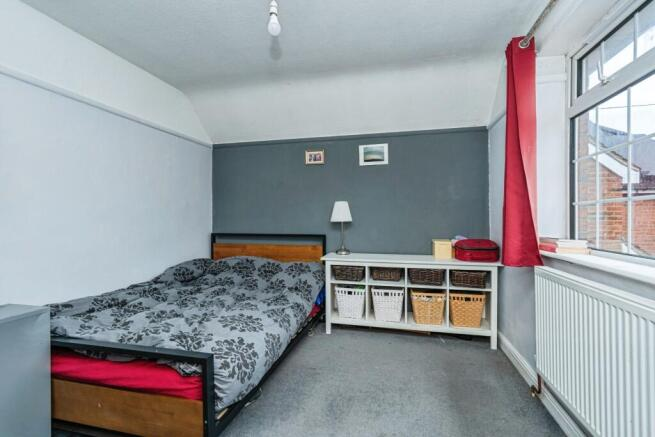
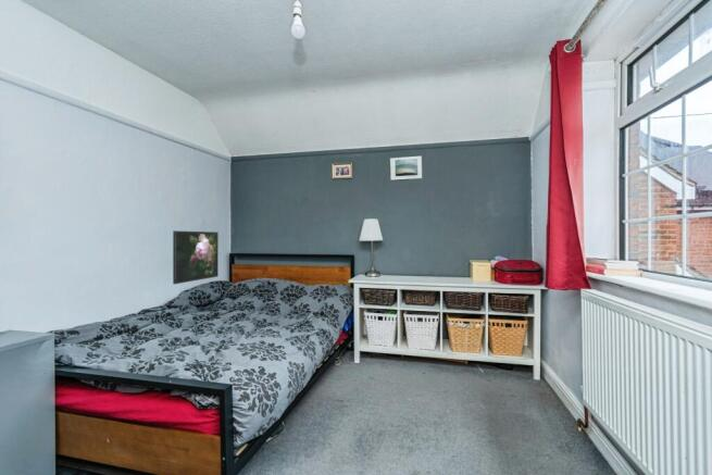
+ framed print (197, 255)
